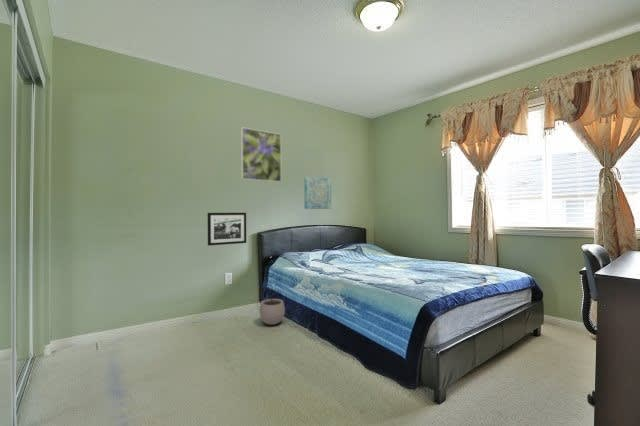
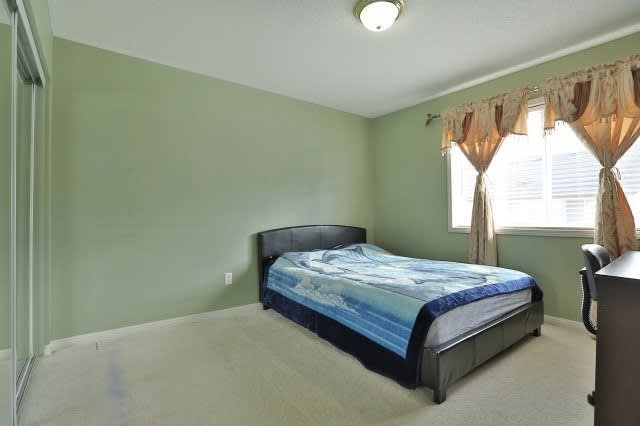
- plant pot (272, 307)
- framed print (261, 155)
- picture frame (227, 228)
- wall art (318, 193)
